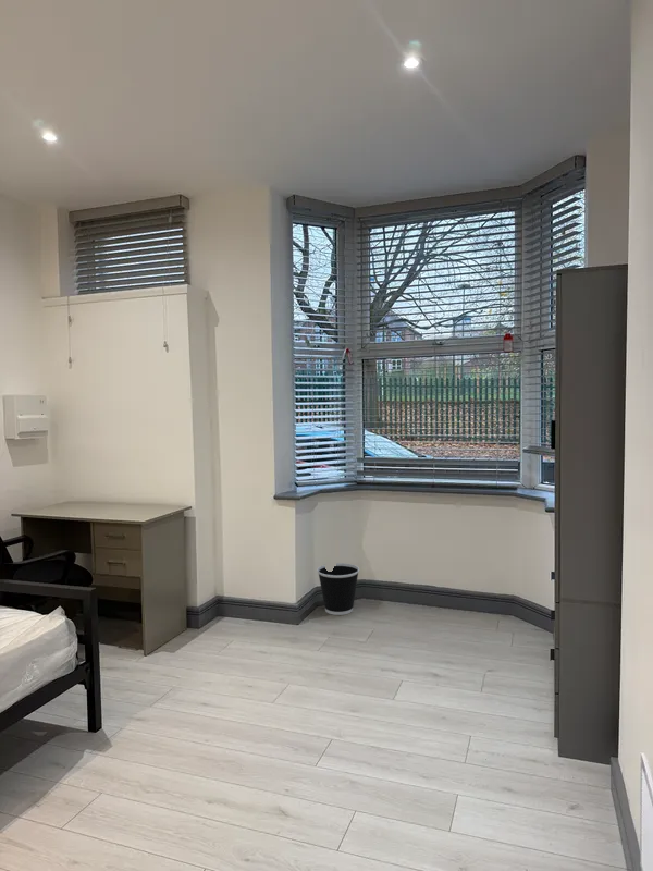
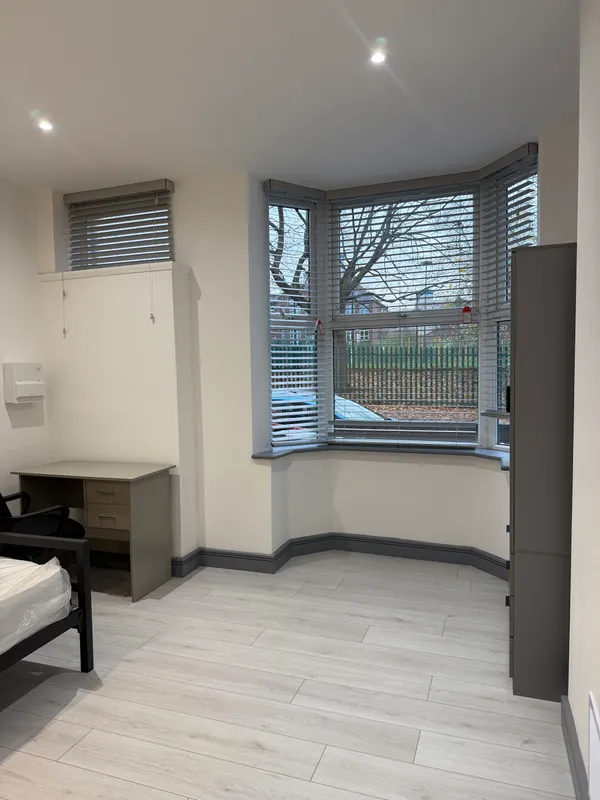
- wastebasket (338, 589)
